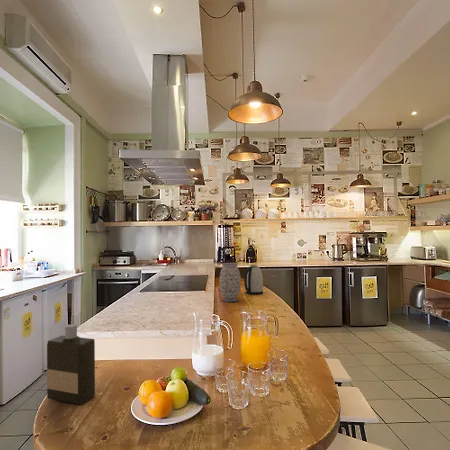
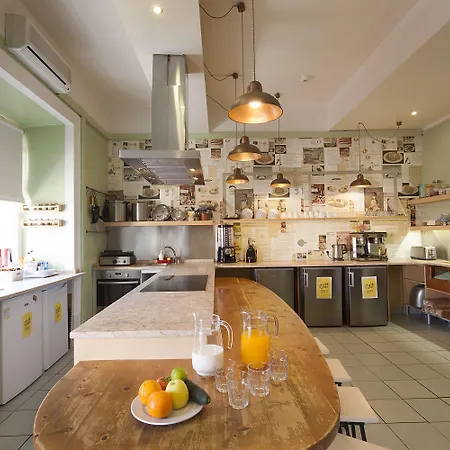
- kettle (252, 279)
- bottle (71, 361)
- vase (230, 281)
